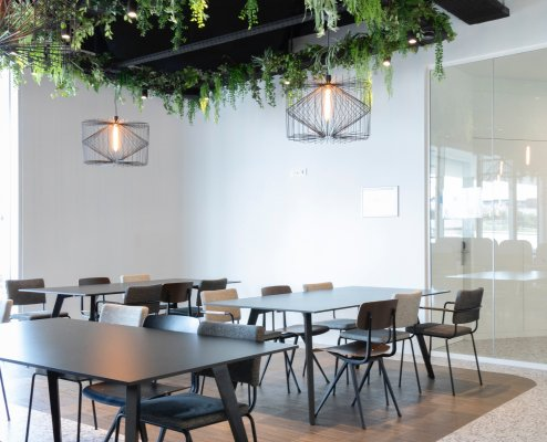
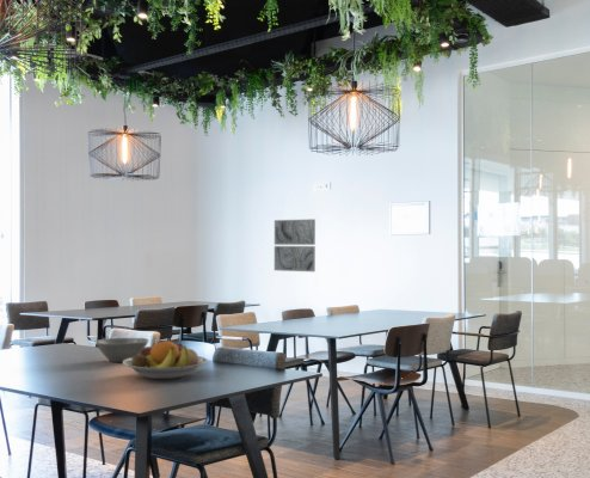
+ wall art (294, 244)
+ bowl (122, 350)
+ fruit bowl (165, 357)
